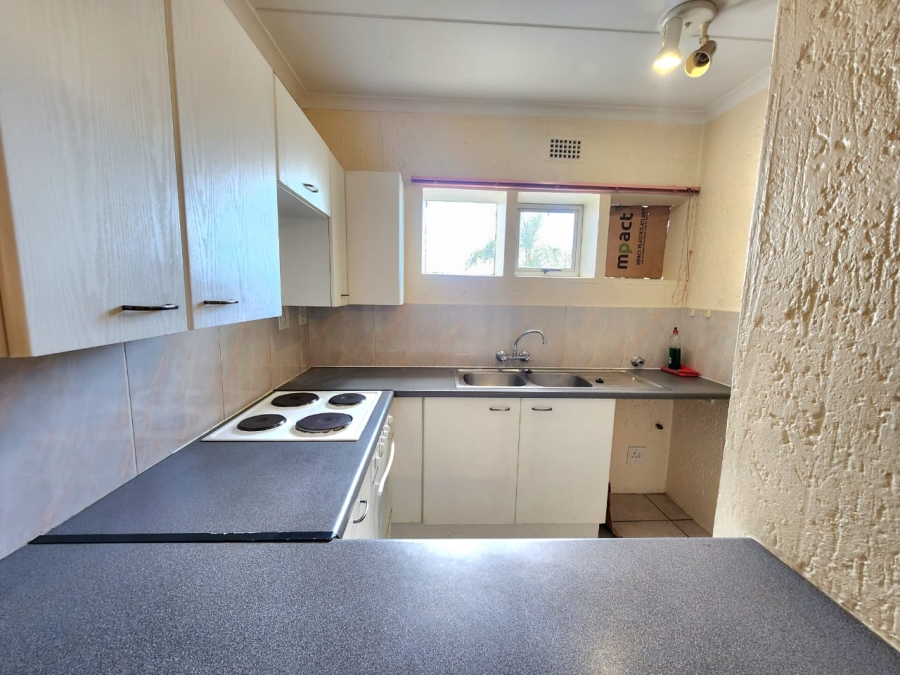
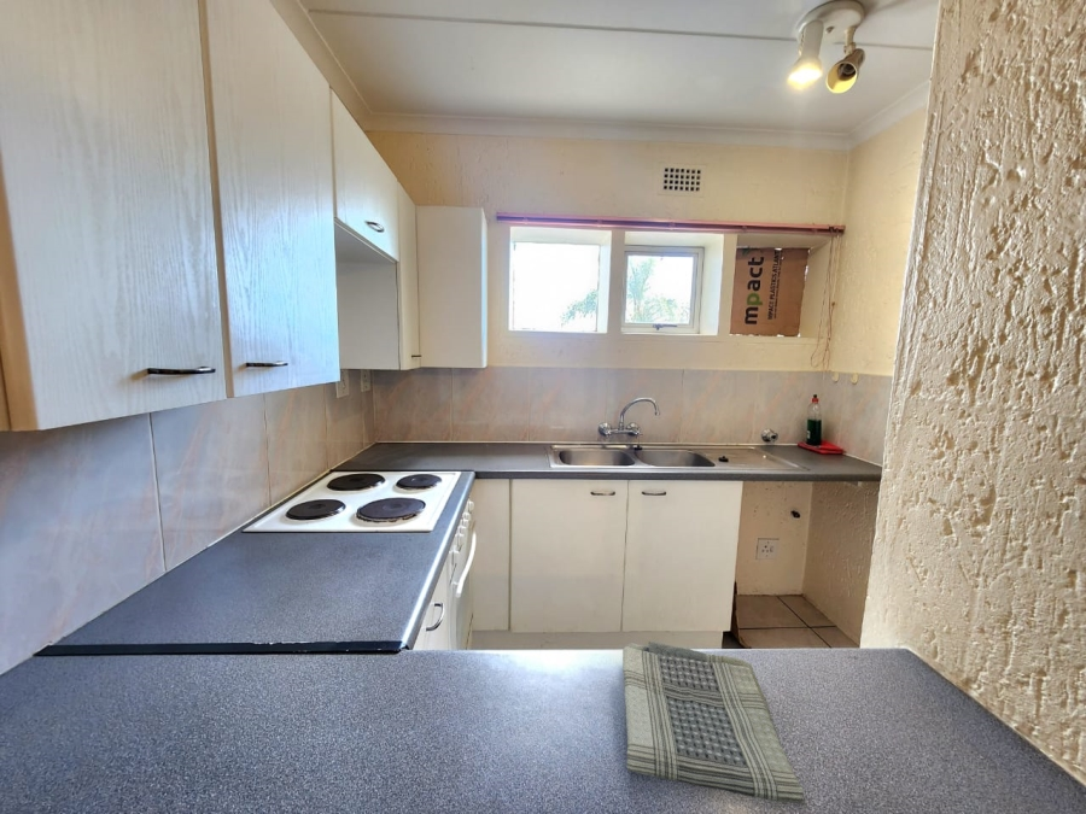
+ dish towel (696, 703)
